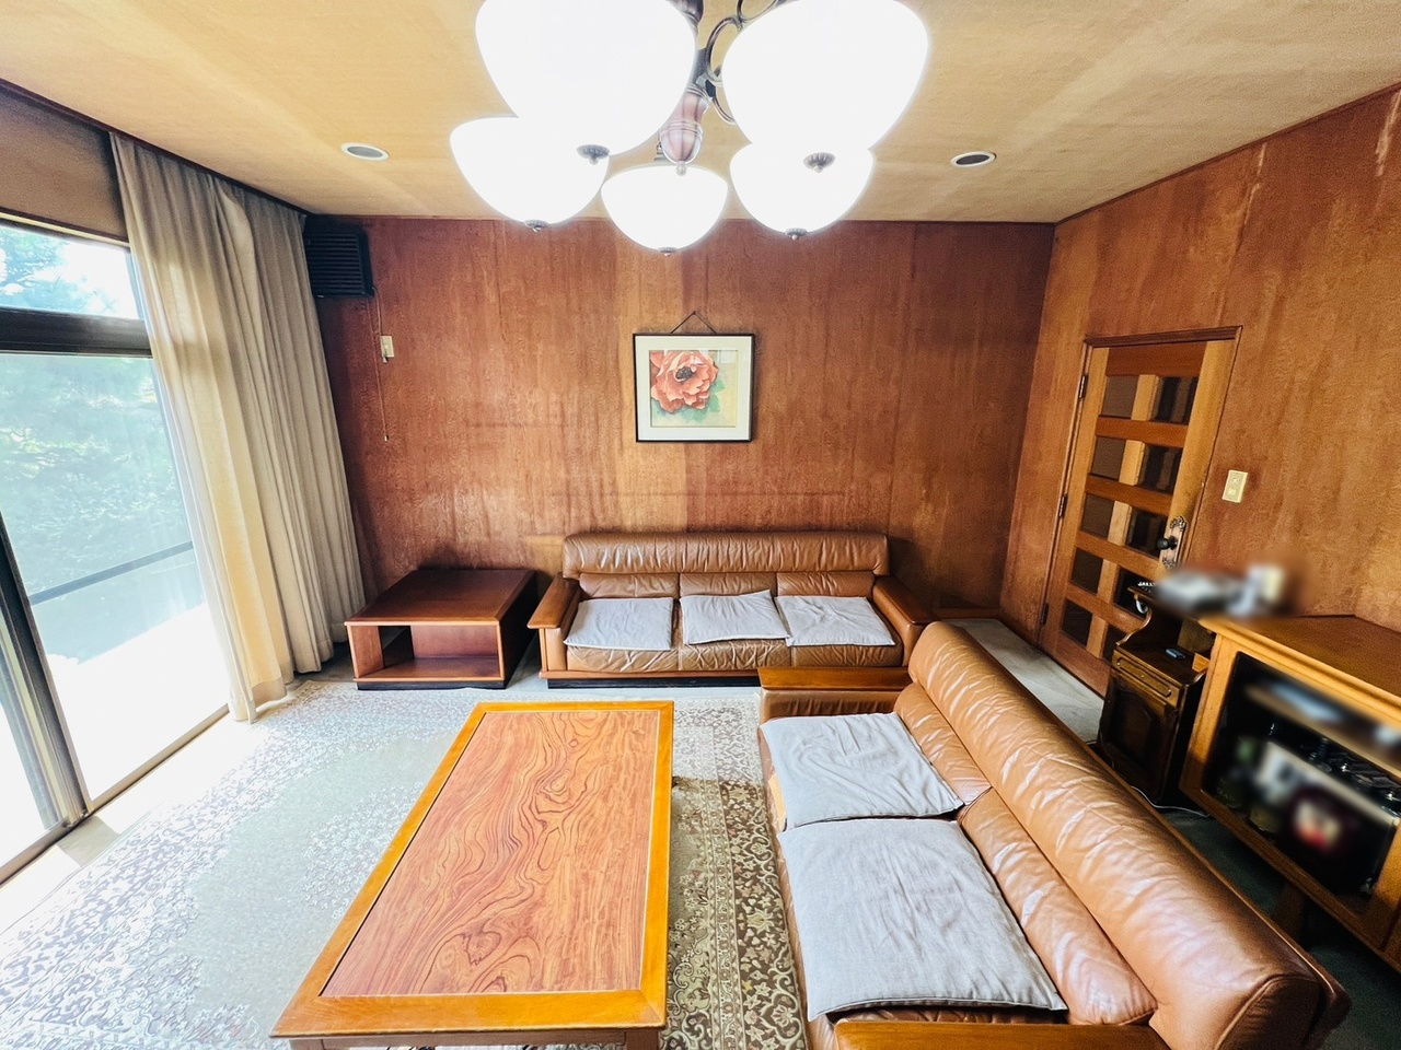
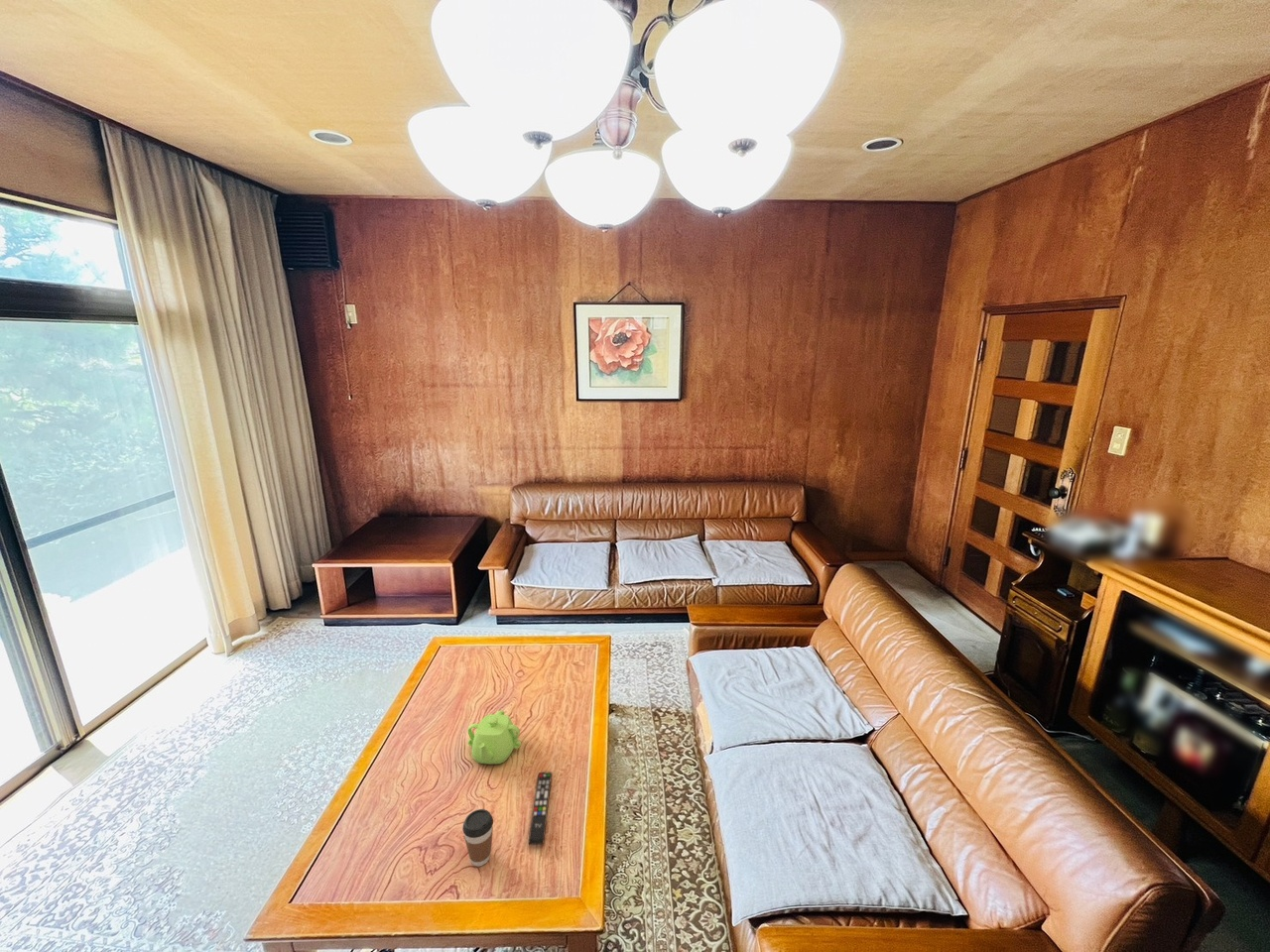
+ teapot (492, 737)
+ coffee cup (478, 838)
+ remote control (541, 804)
